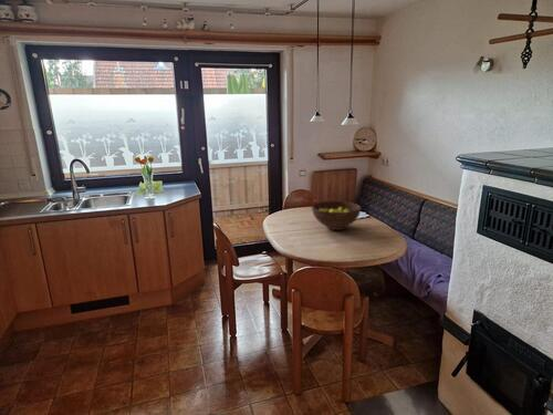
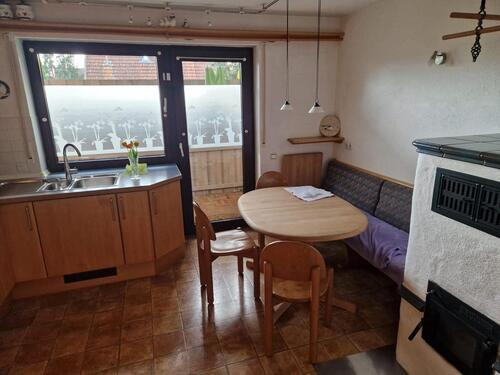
- fruit bowl (335, 217)
